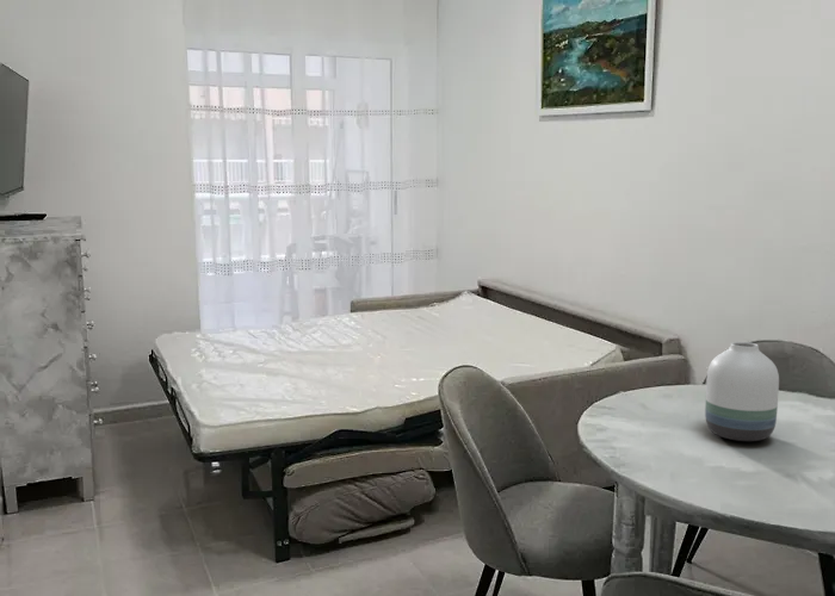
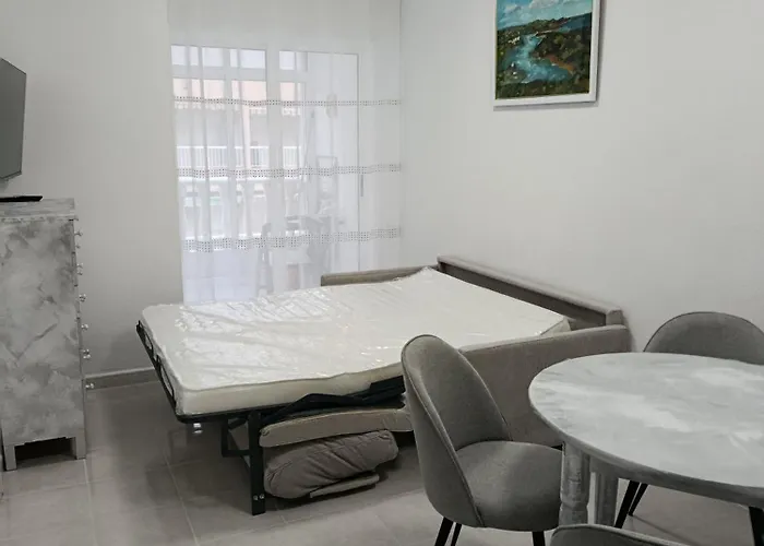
- vase (741, 390)
